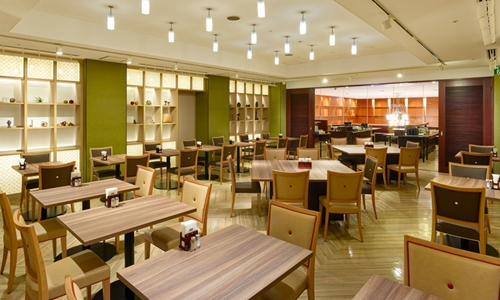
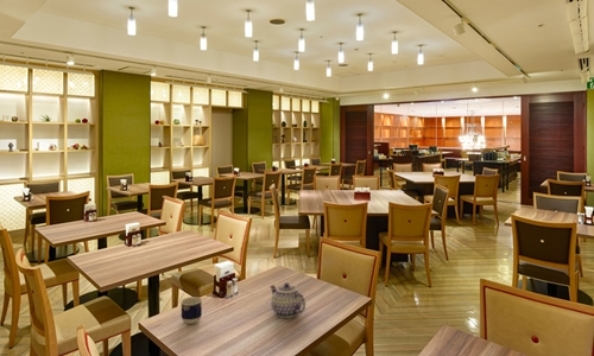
+ teapot (286, 298)
+ cup (192, 311)
